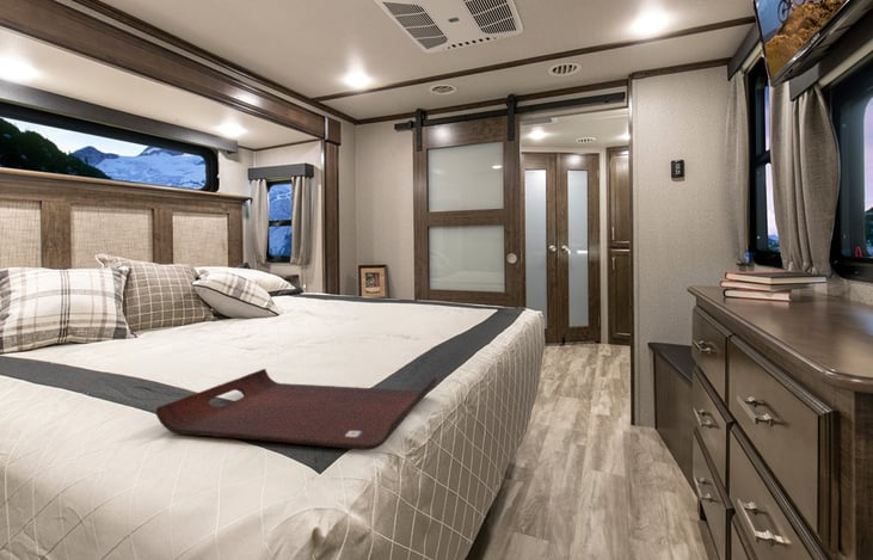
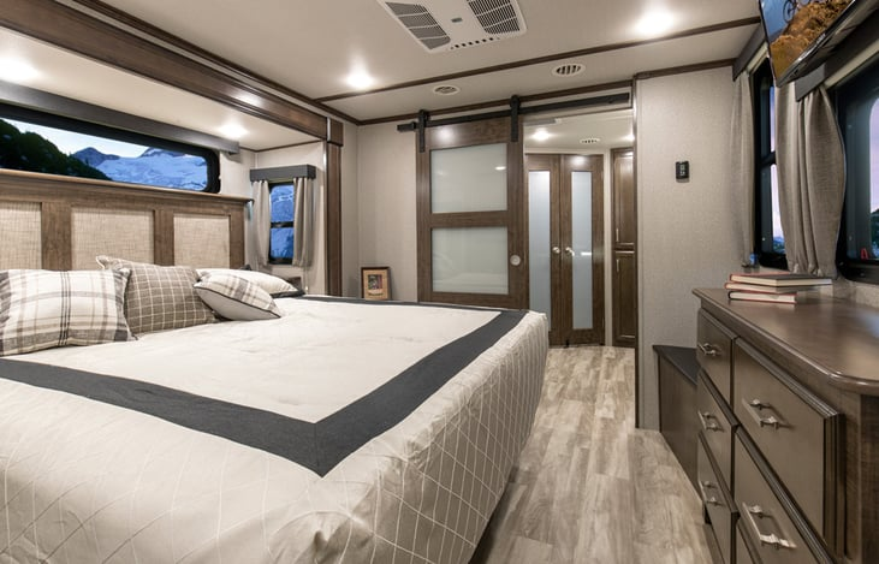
- serving tray (313, 400)
